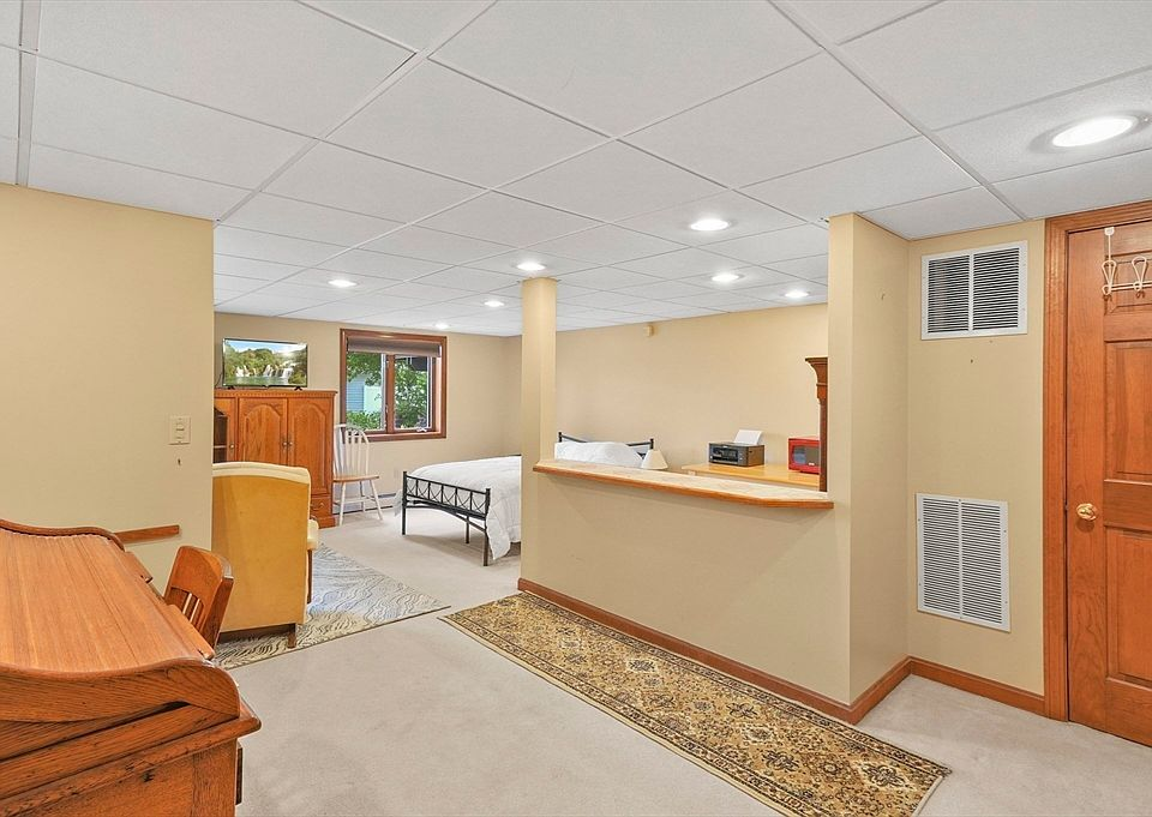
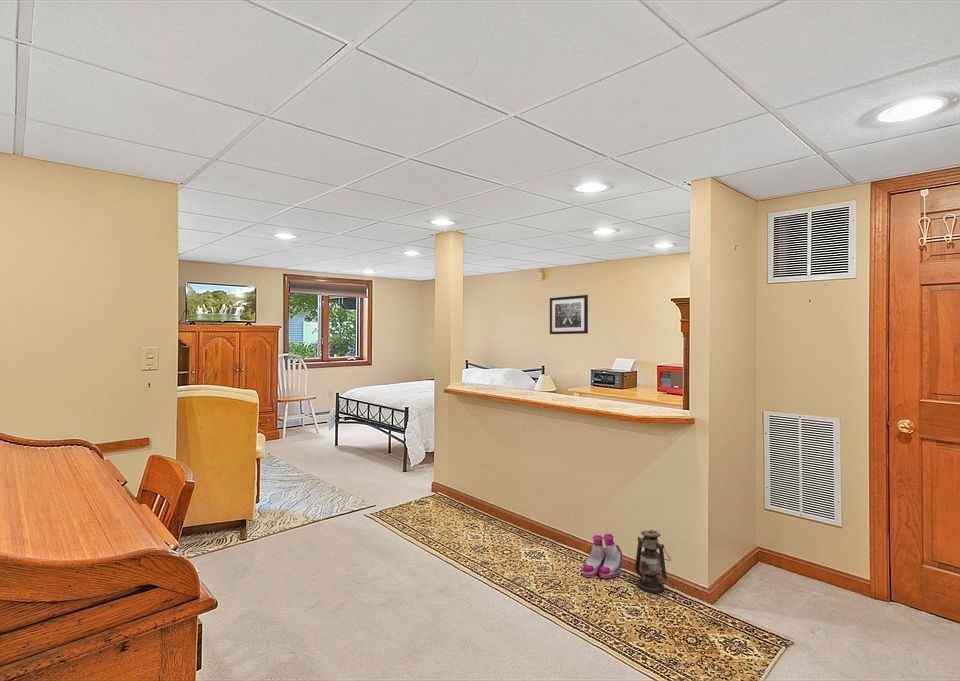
+ boots (601, 553)
+ lantern (652, 557)
+ wall art (568, 315)
